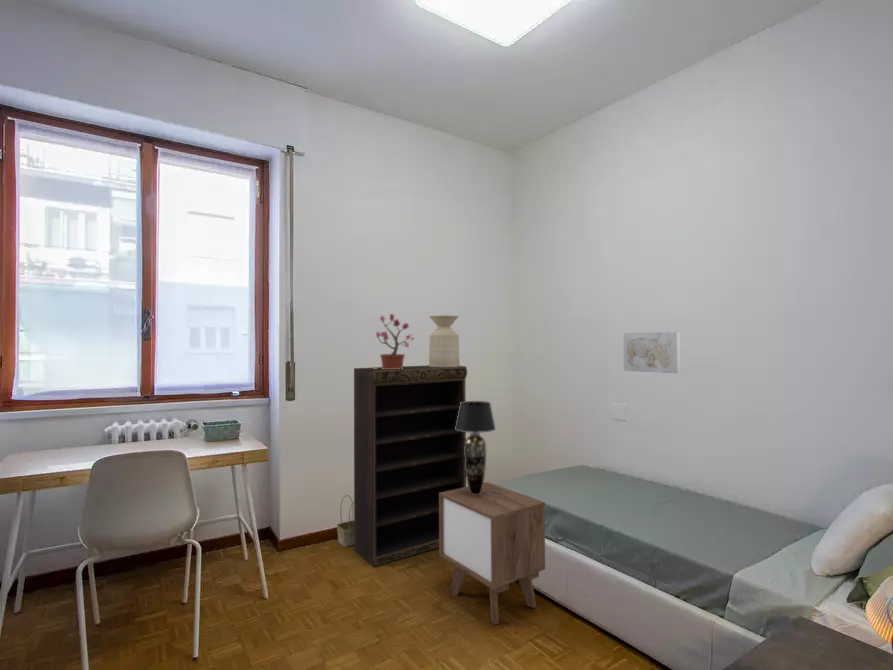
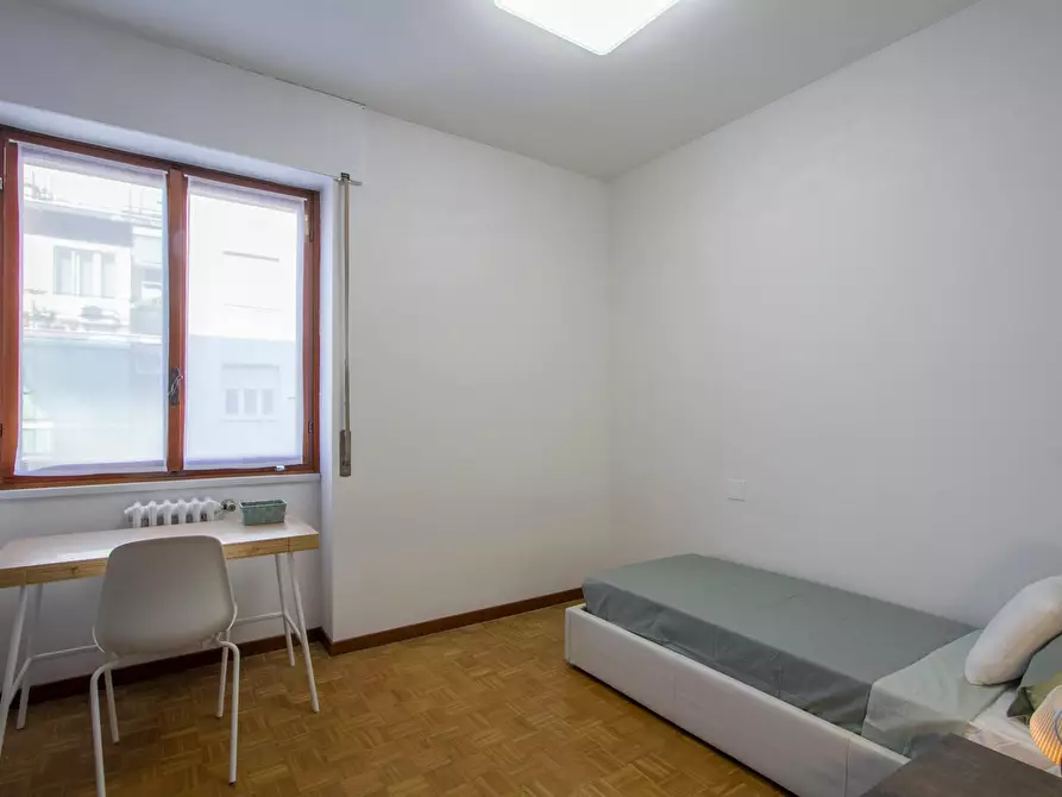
- basket (349, 519)
- bookshelf (412, 456)
- potted plant (394, 340)
- wall art (650, 352)
- nightstand (492, 548)
- side table (444, 341)
- table lamp (475, 447)
